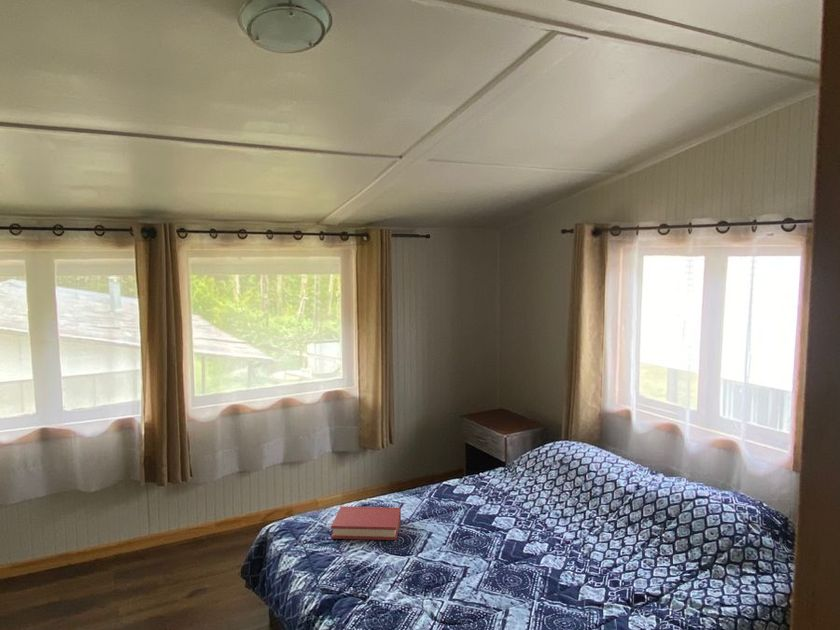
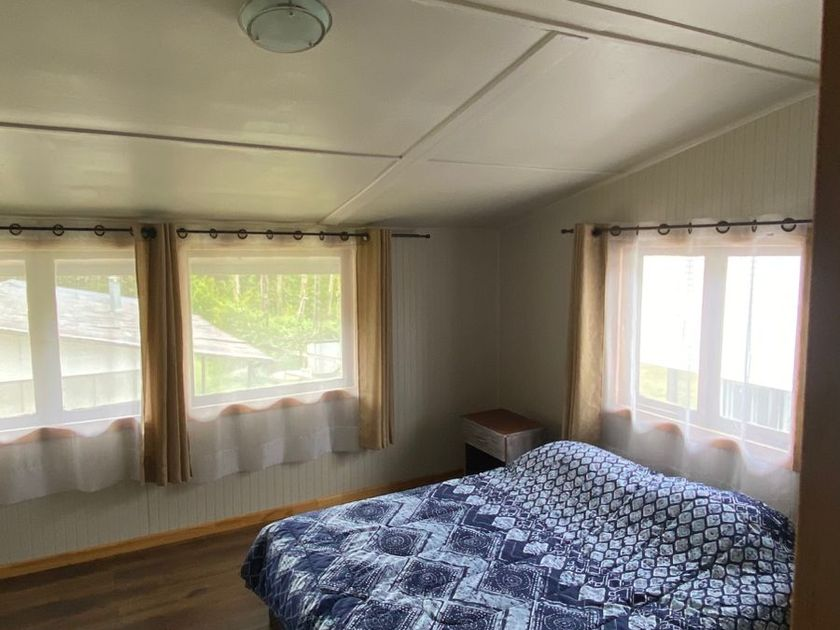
- hardback book (367, 522)
